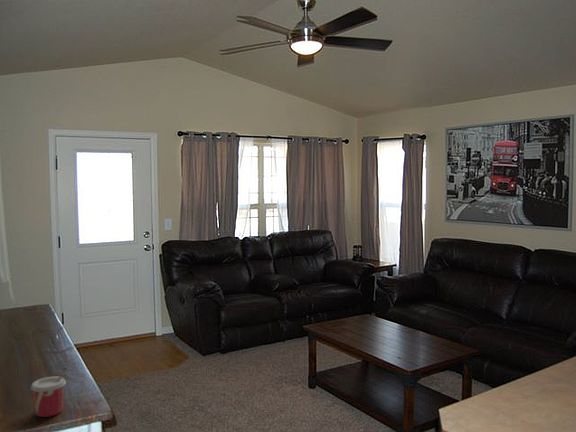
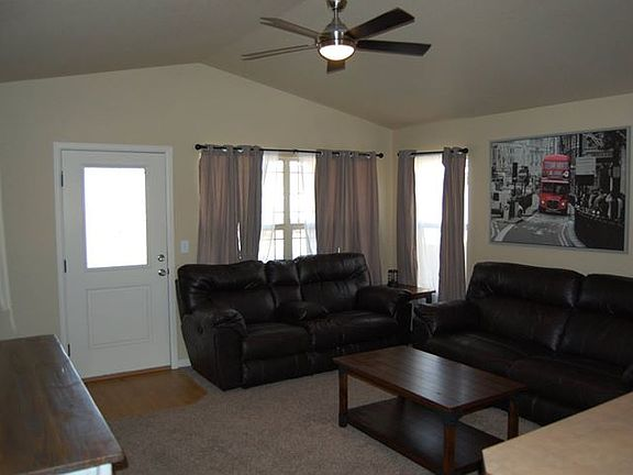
- cup (49, 396)
